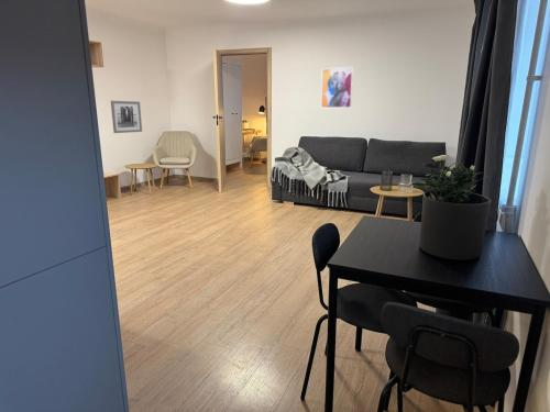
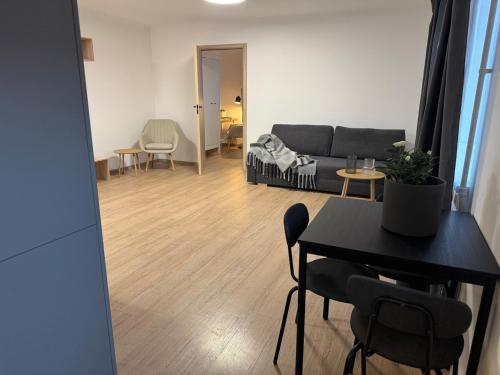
- wall art (127, 116)
- wall art (337, 88)
